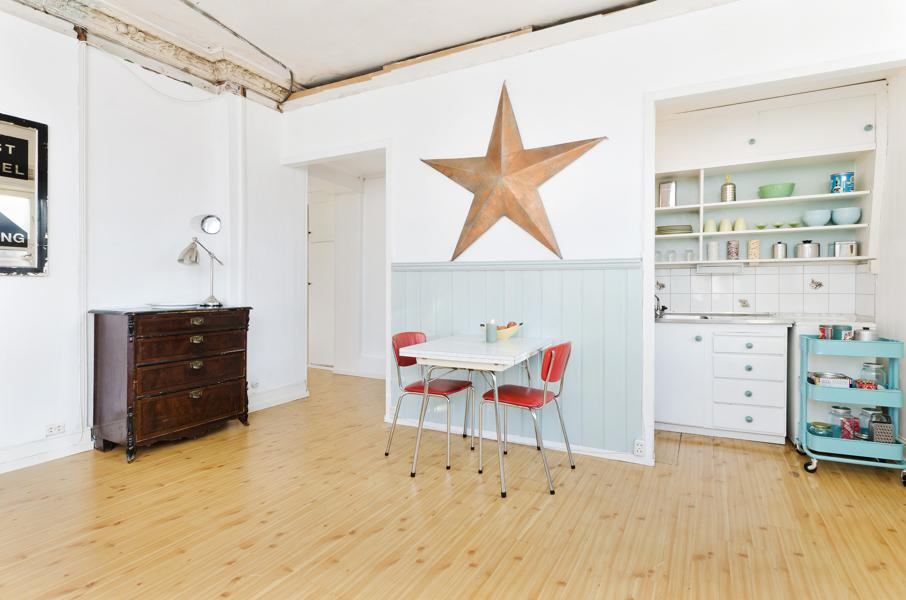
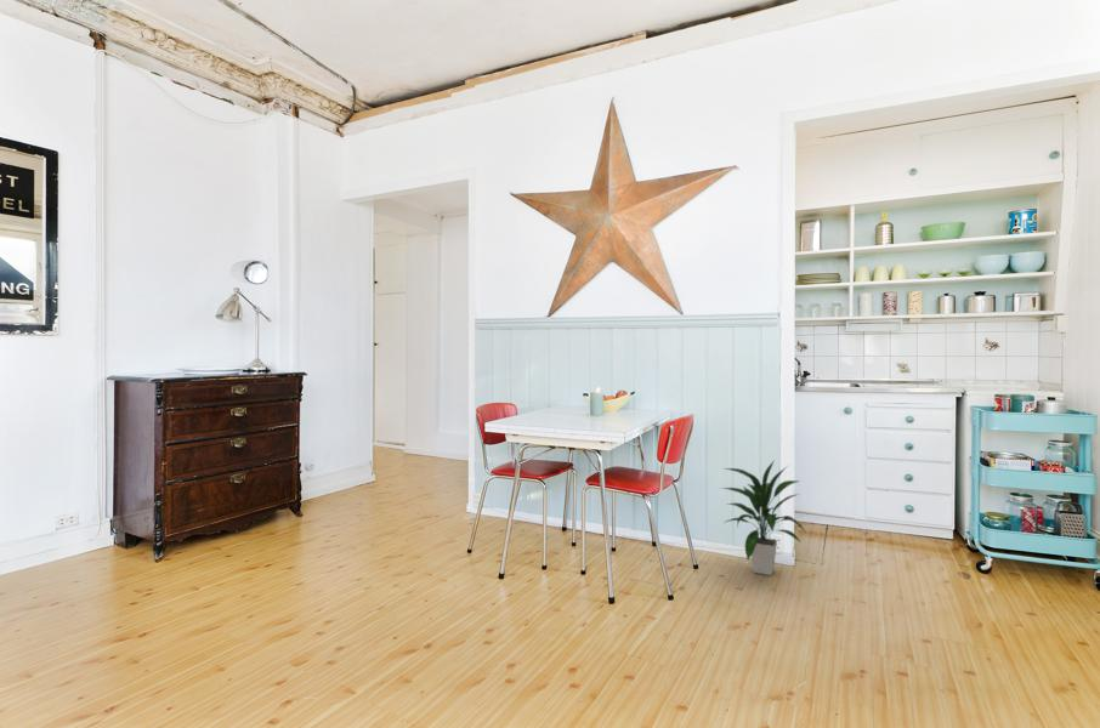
+ indoor plant (760, 516)
